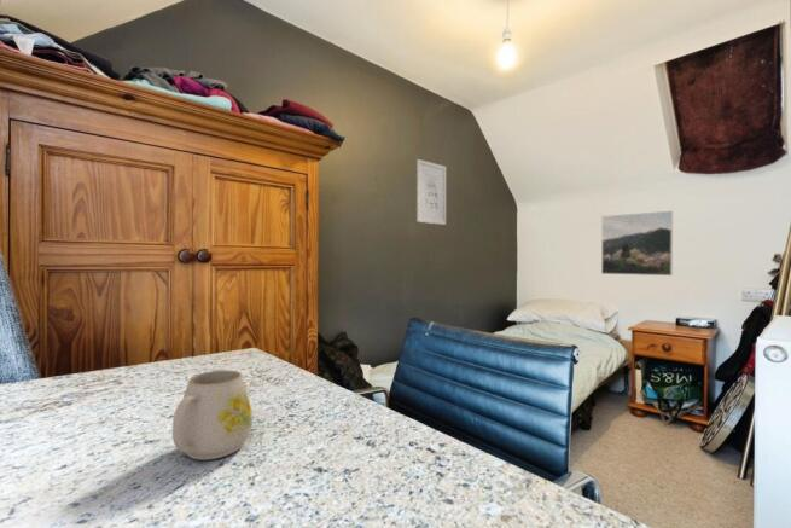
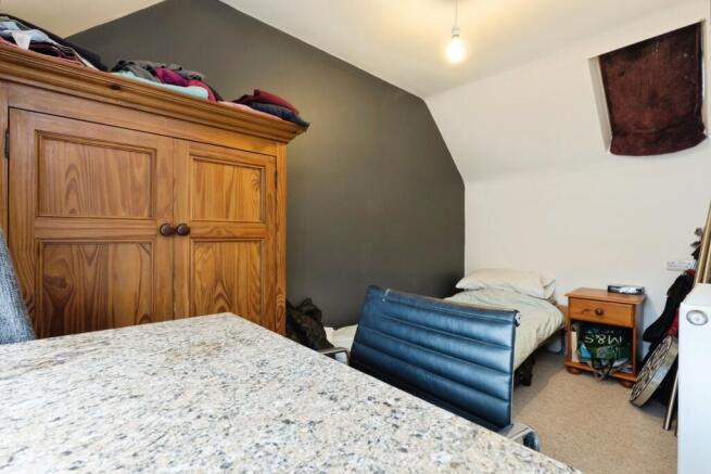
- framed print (635, 244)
- wall art (431, 192)
- mug (209, 414)
